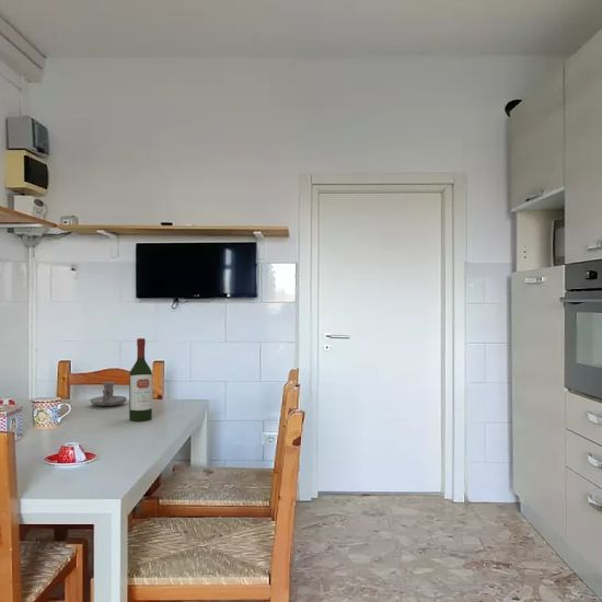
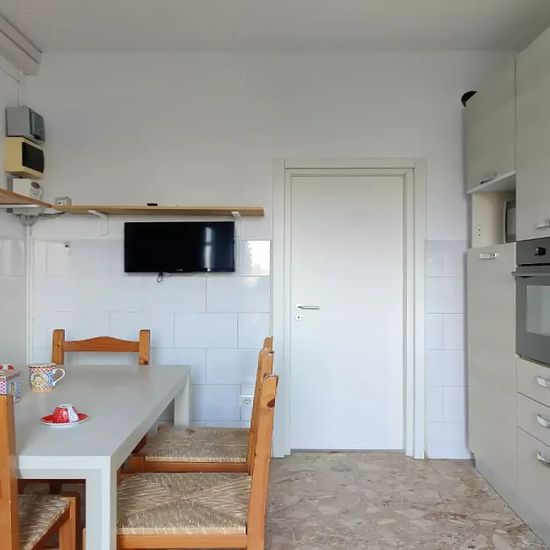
- wine bottle (140, 379)
- candle holder (107, 394)
